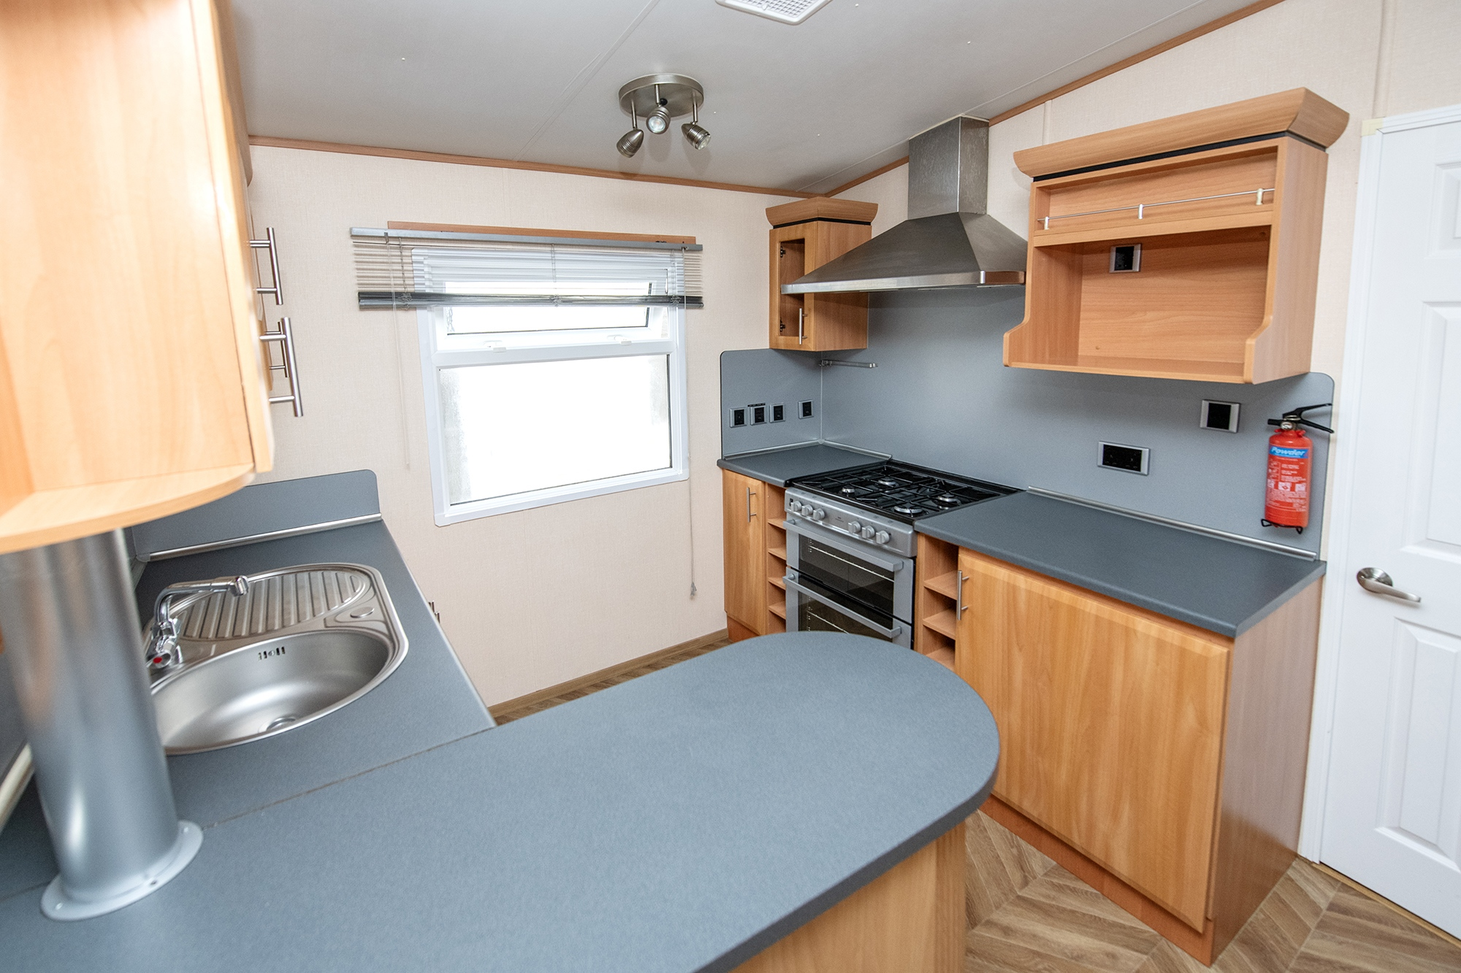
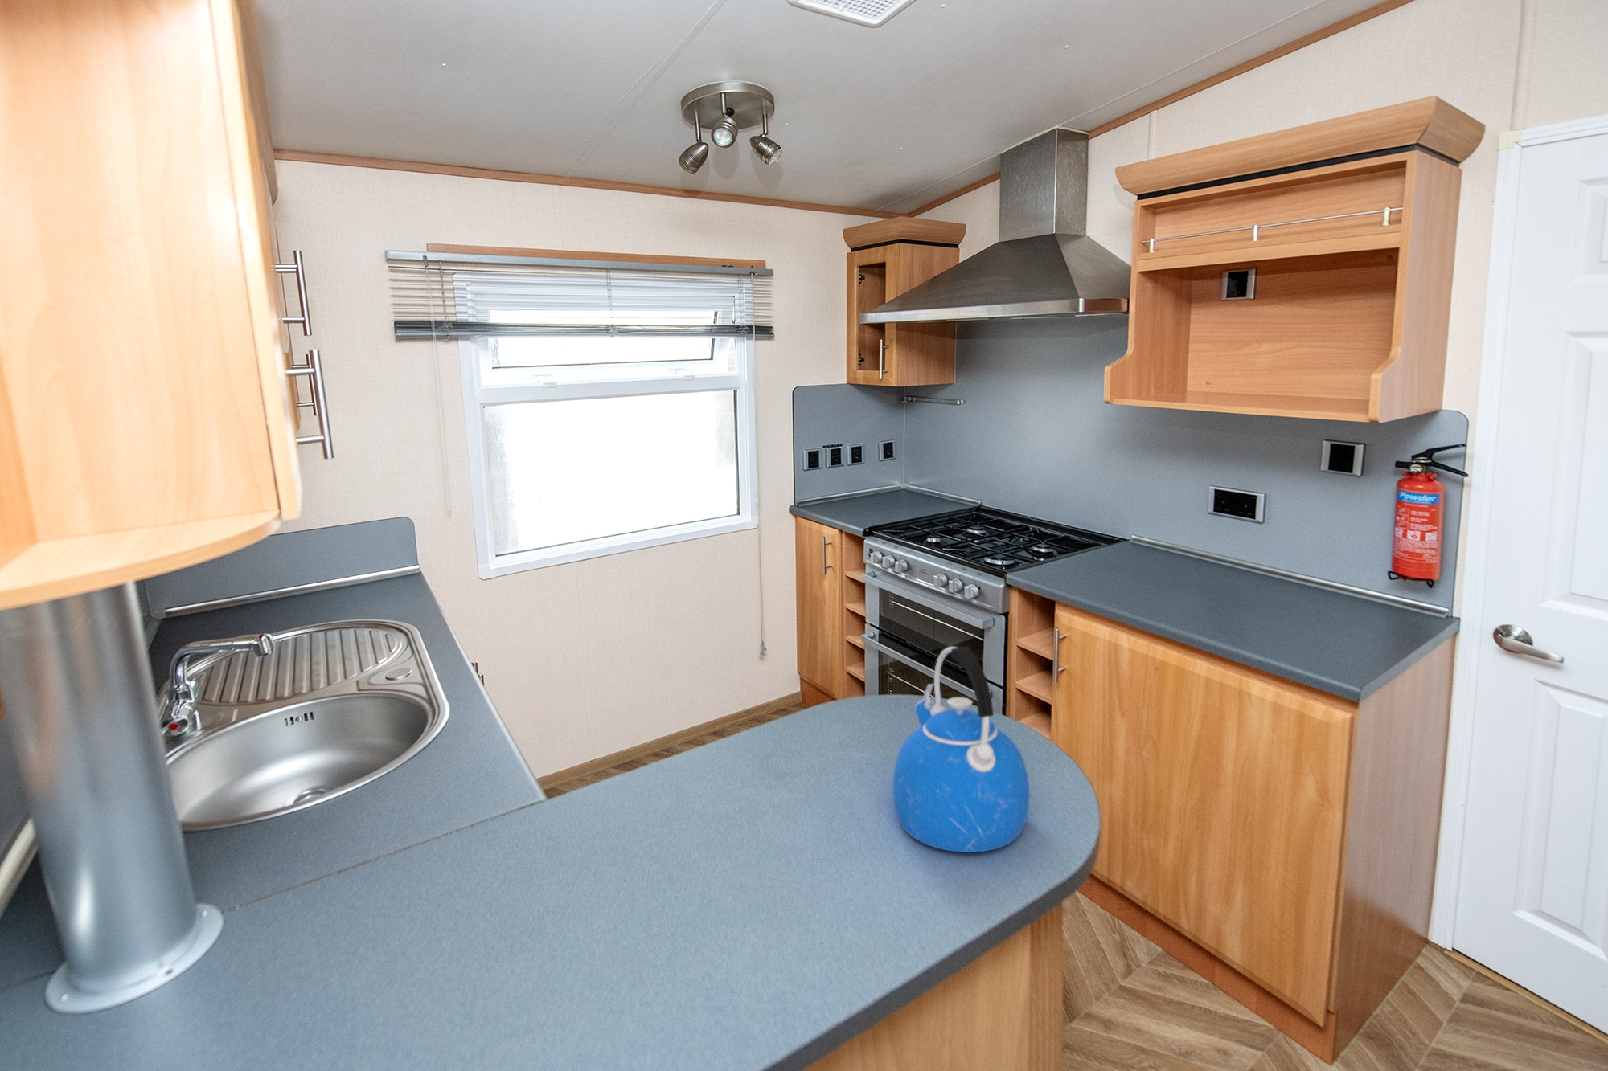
+ kettle (953, 729)
